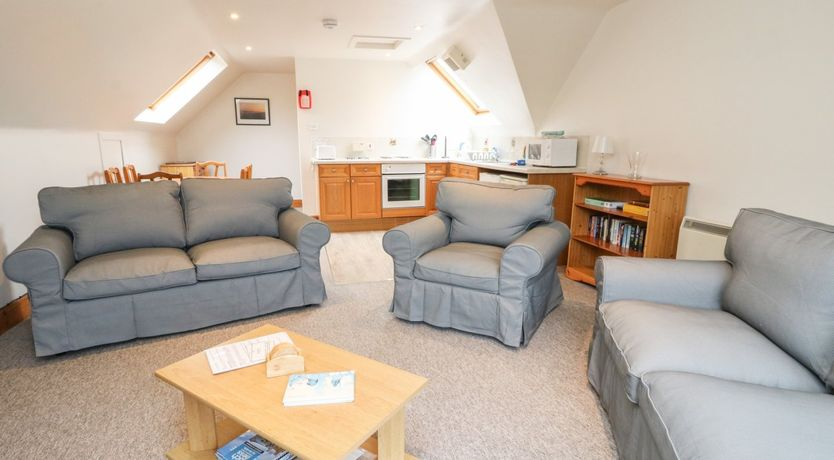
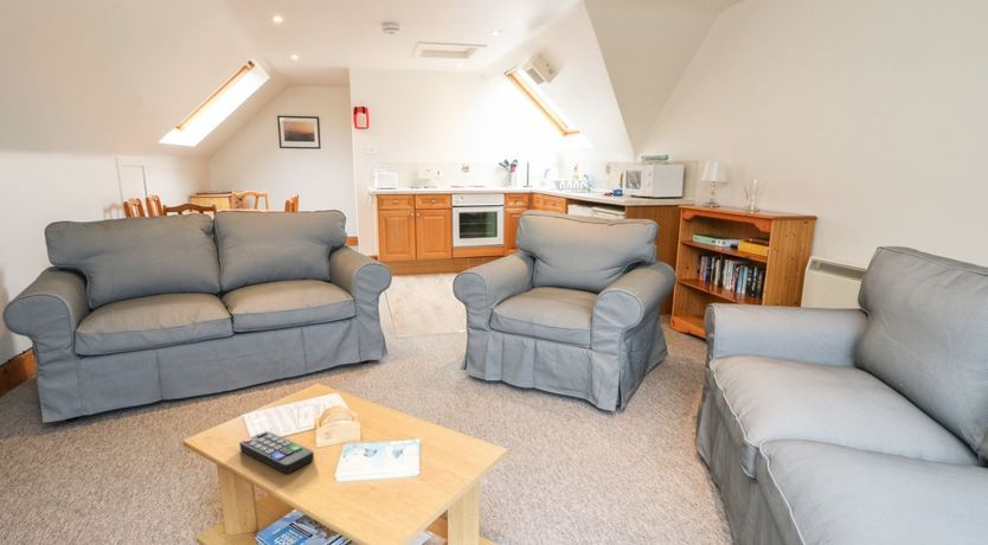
+ remote control (276, 450)
